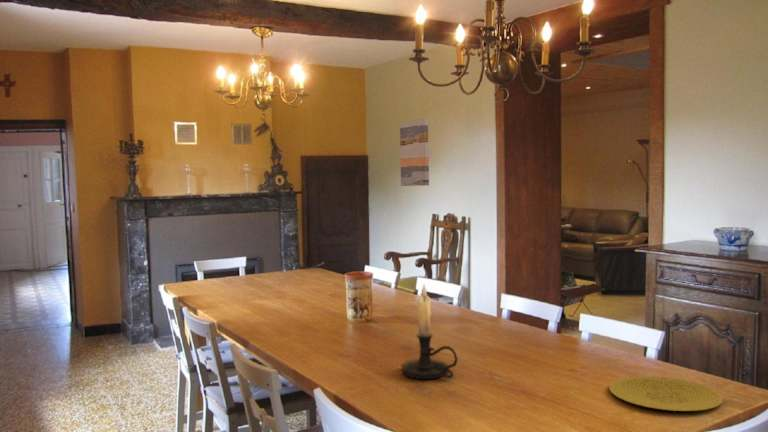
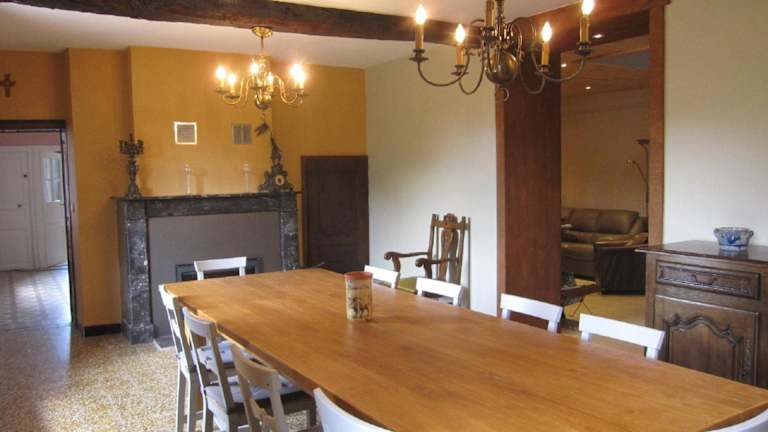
- candle holder (430, 329)
- plate (664, 393)
- wall art (413, 153)
